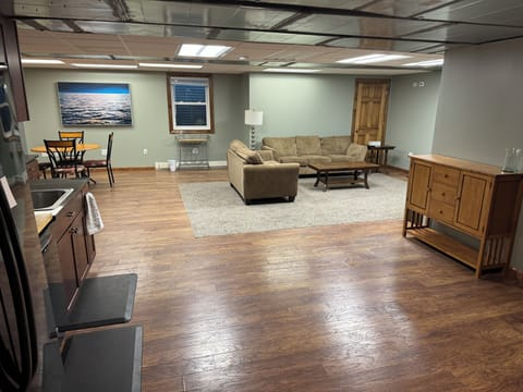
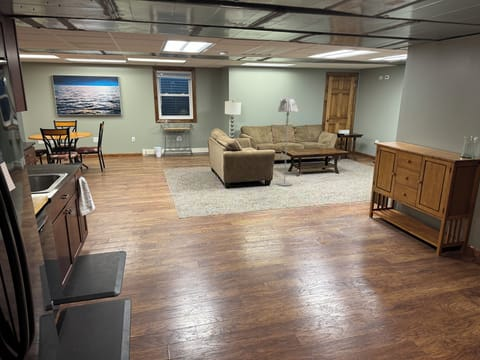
+ floor lamp (286, 142)
